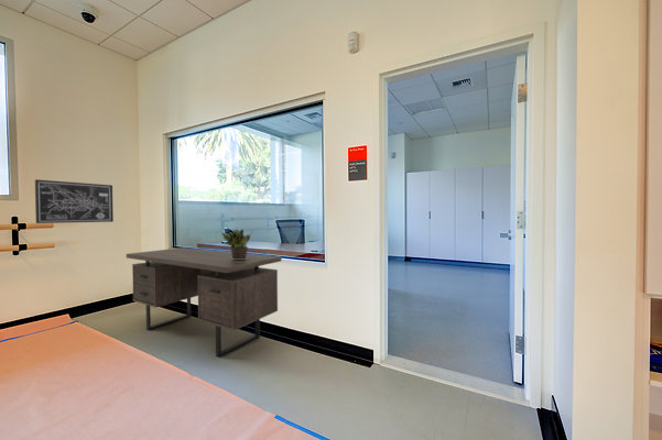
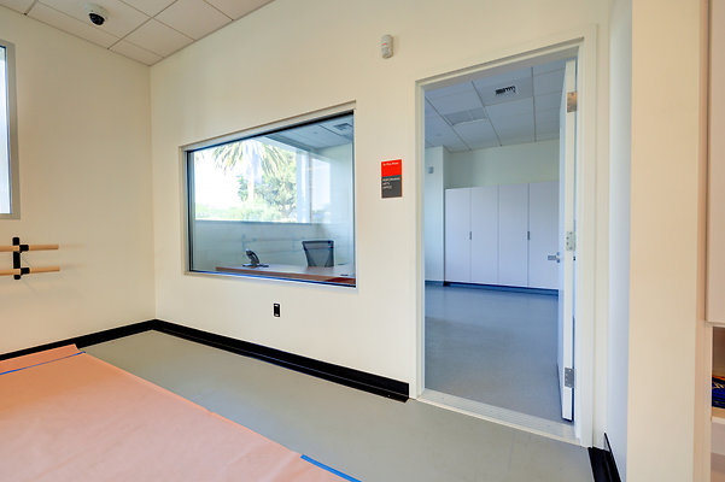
- potted plant (237, 242)
- wall art (77, 202)
- desk (200, 294)
